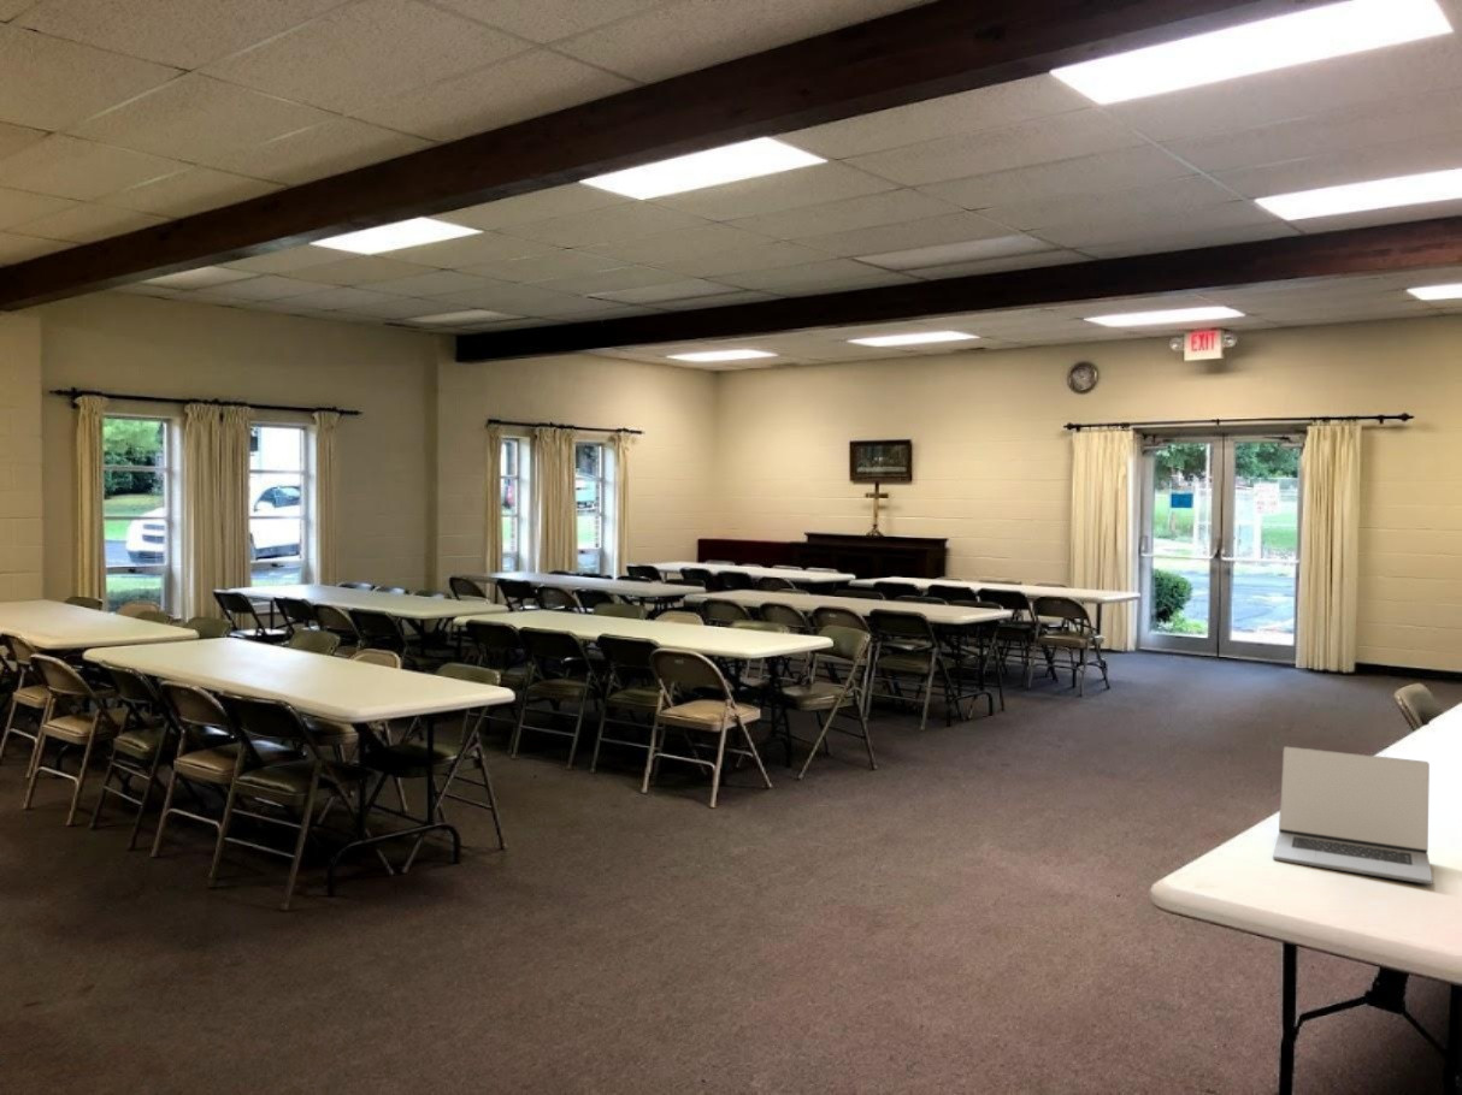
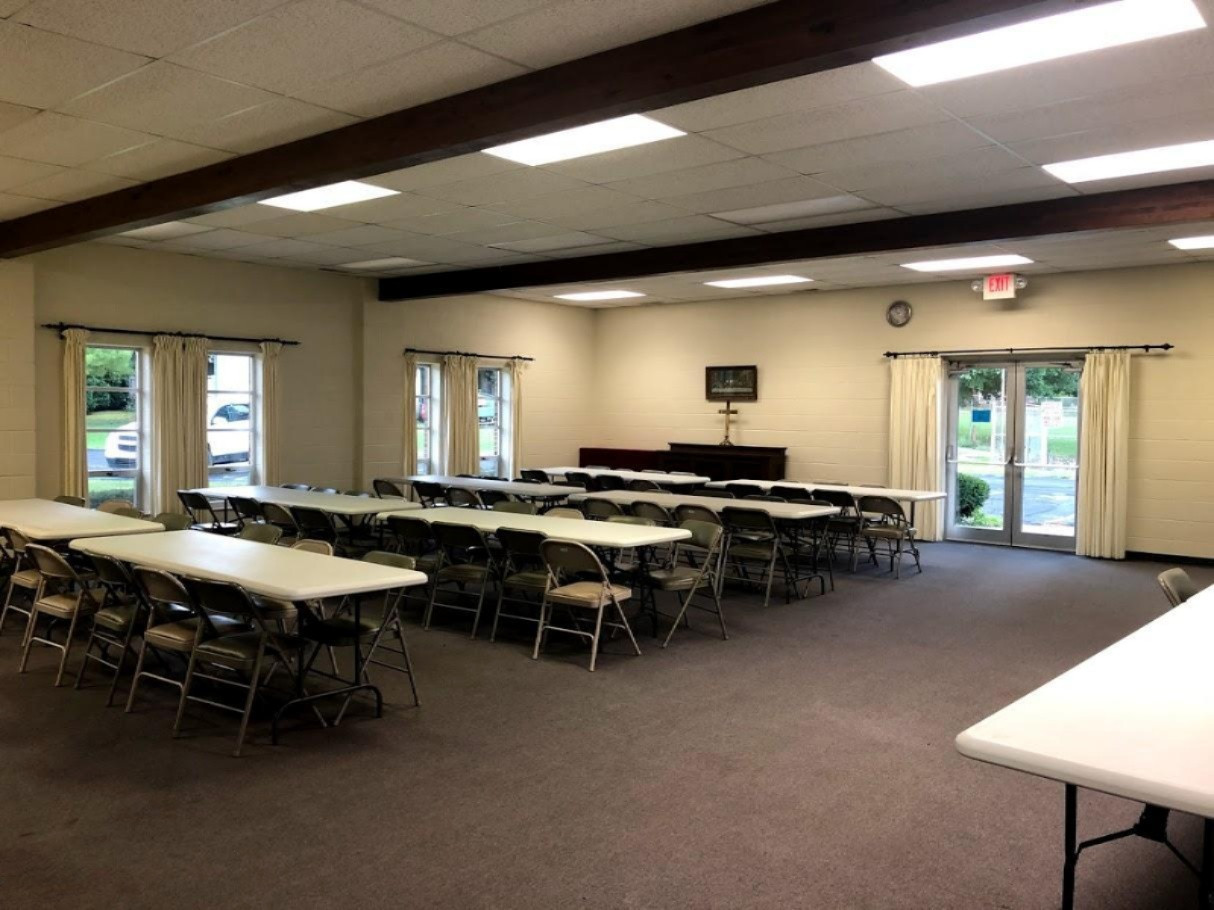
- laptop (1351, 810)
